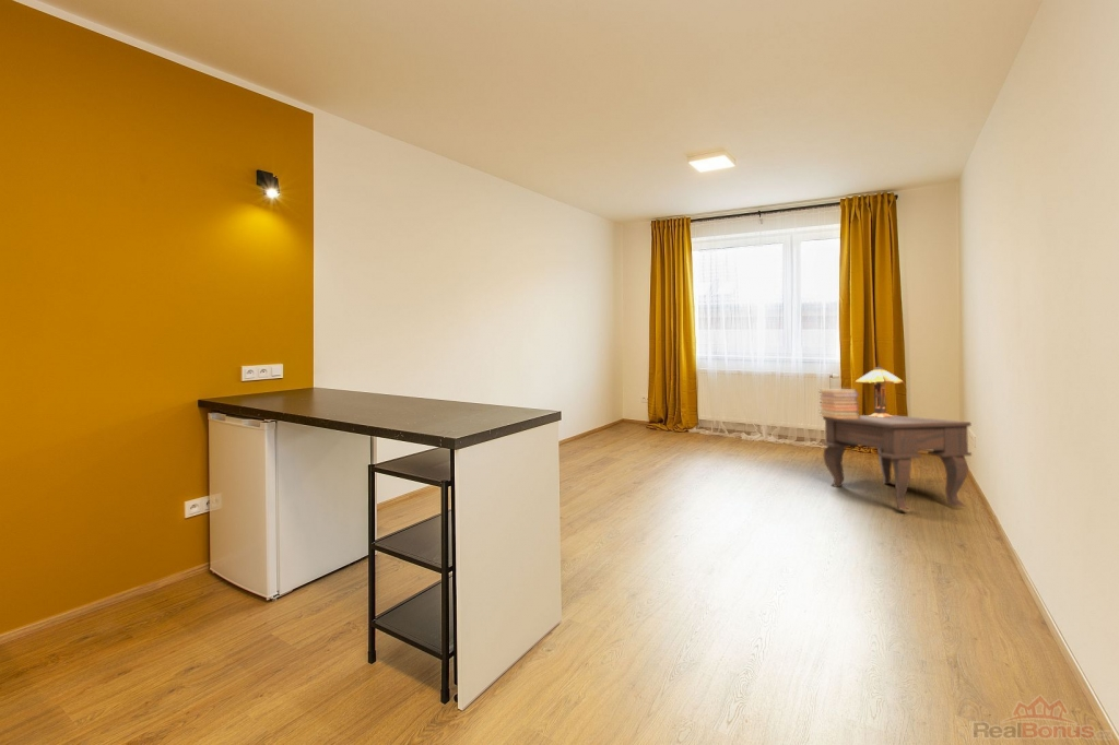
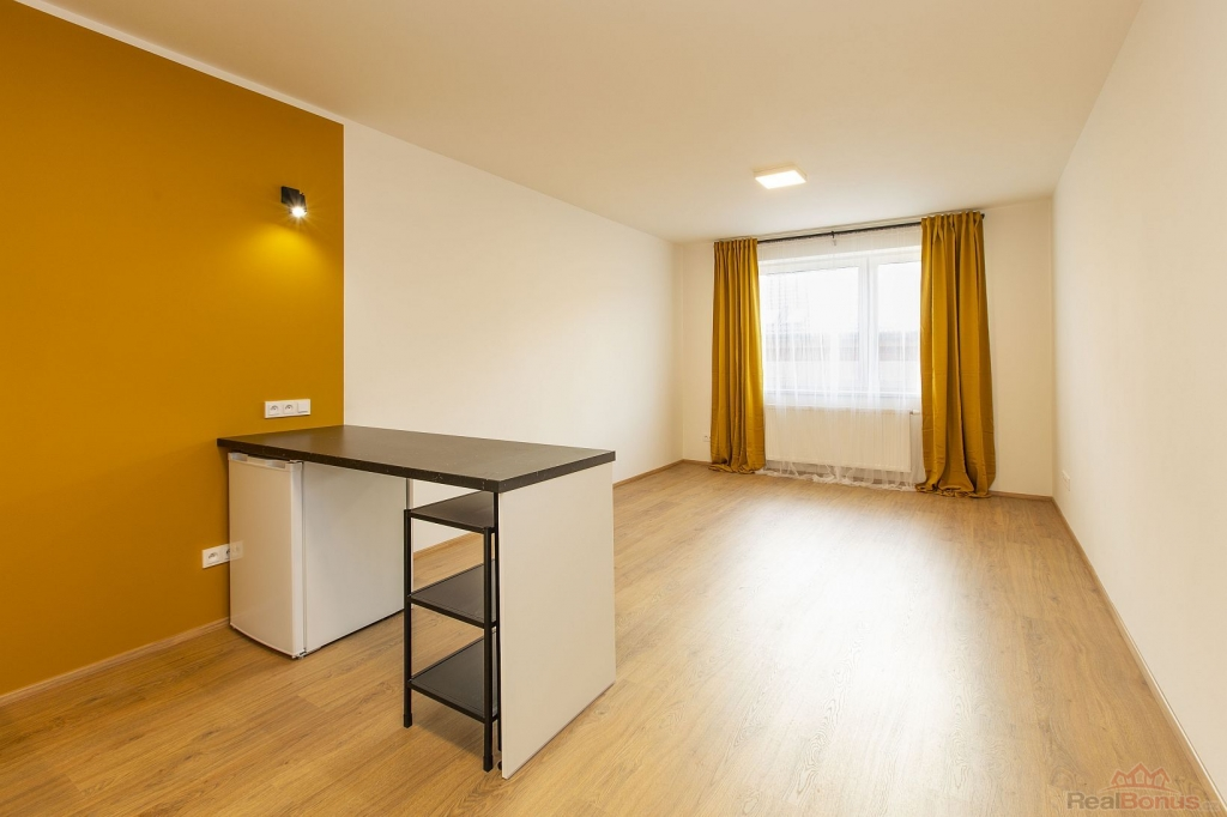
- table lamp (879, 392)
- side table (892, 457)
- book stack (837, 404)
